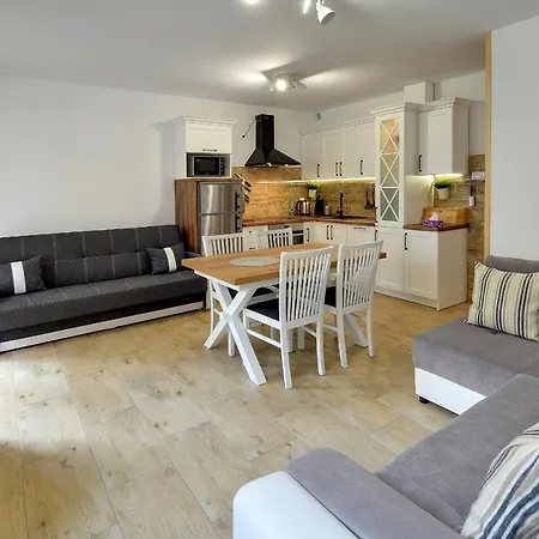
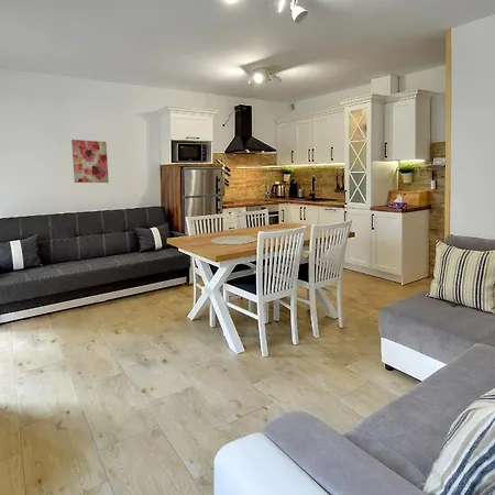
+ wall art (90, 162)
